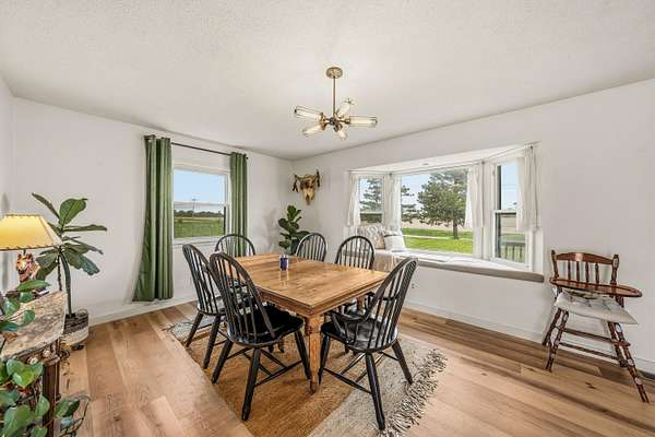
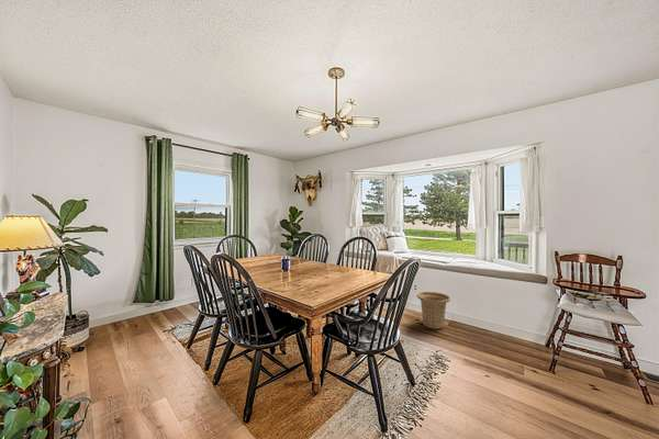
+ basket (433, 311)
